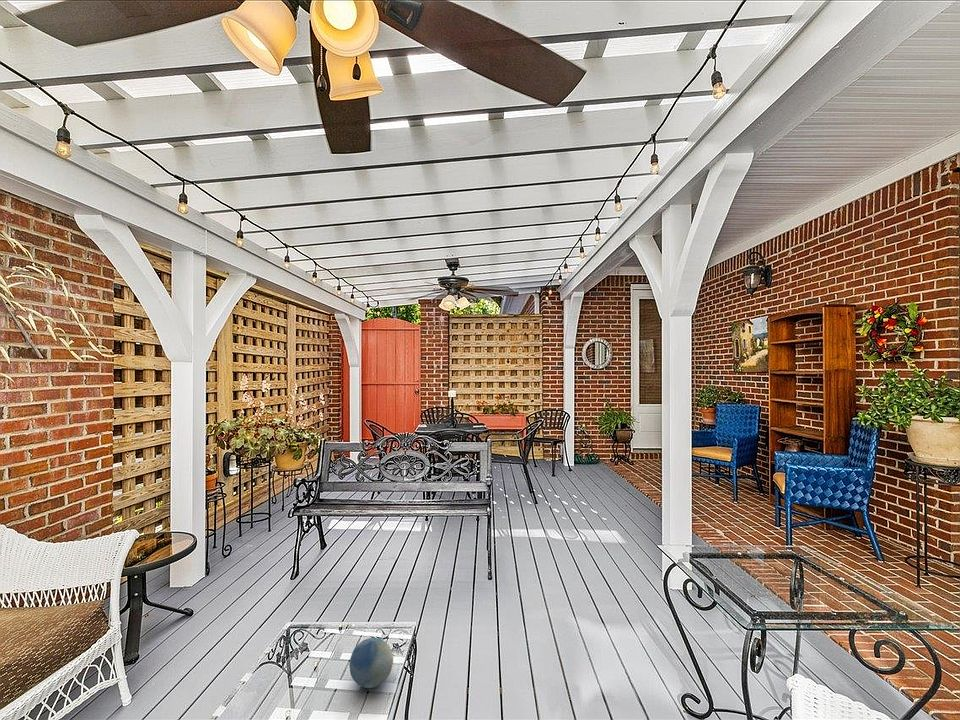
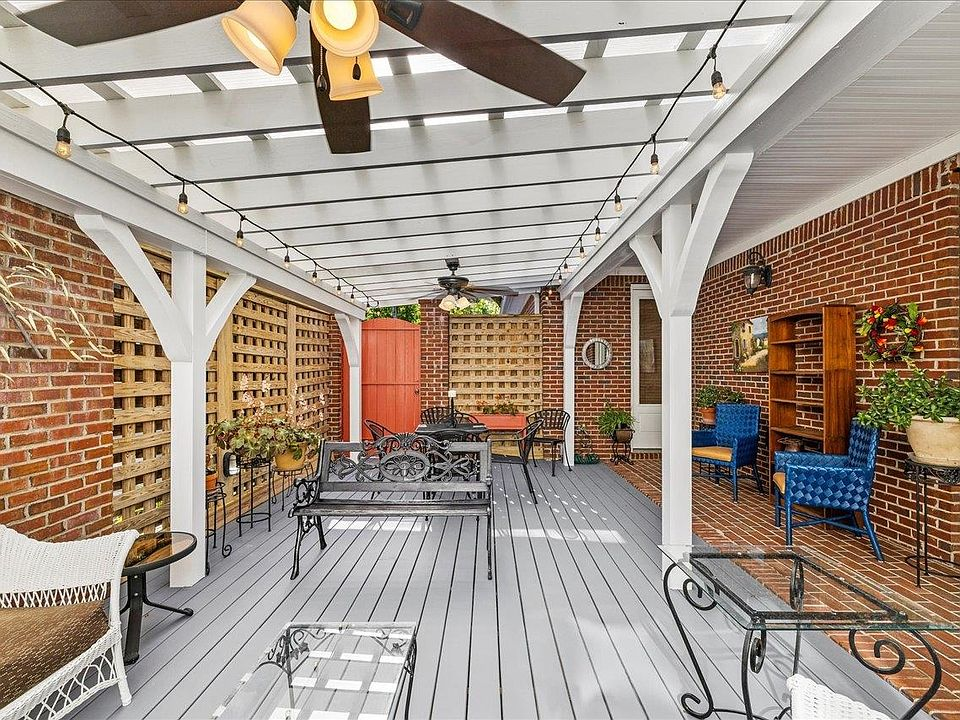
- decorative ball (371, 662)
